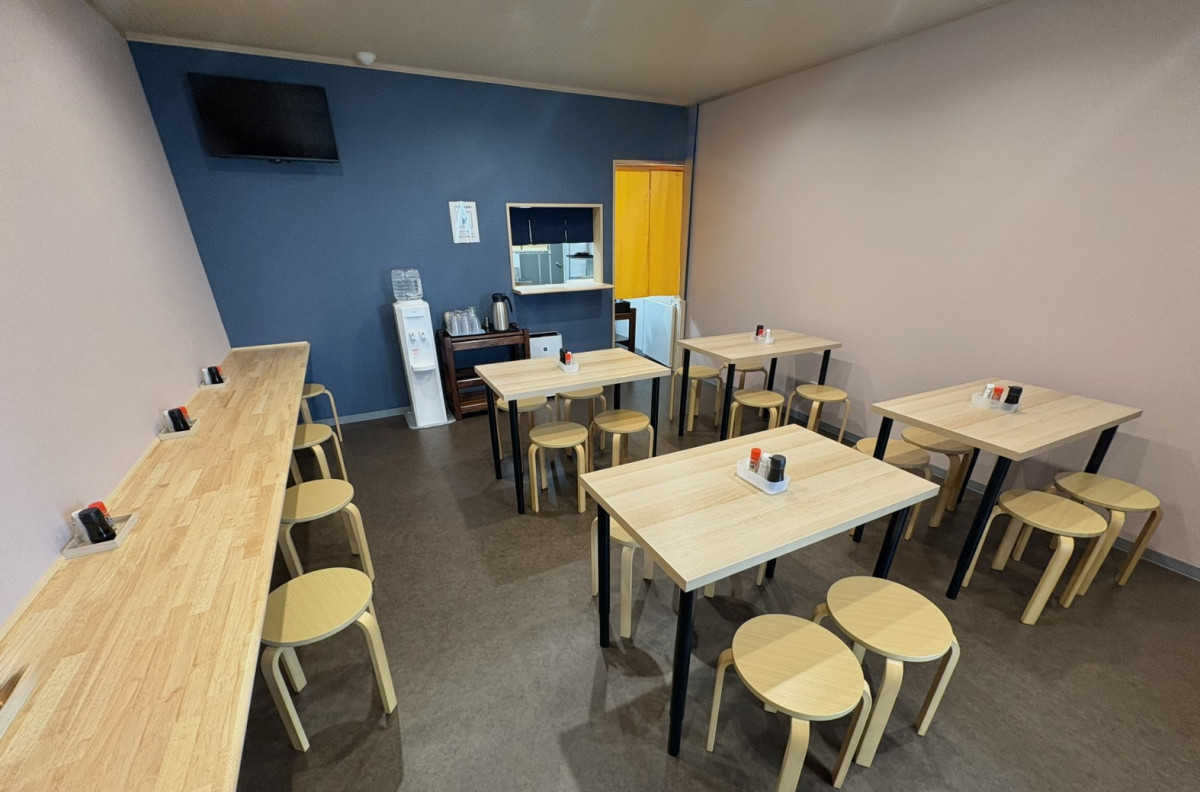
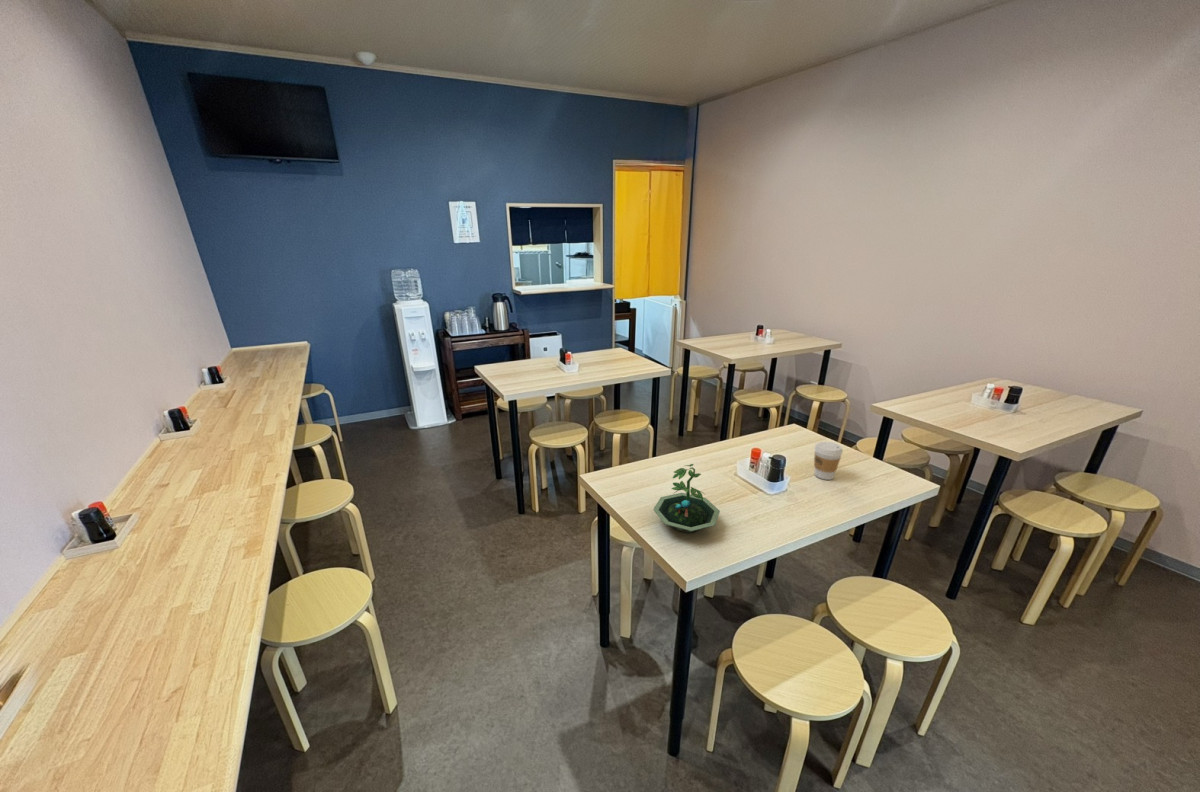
+ coffee cup (826, 460)
+ terrarium (688, 479)
